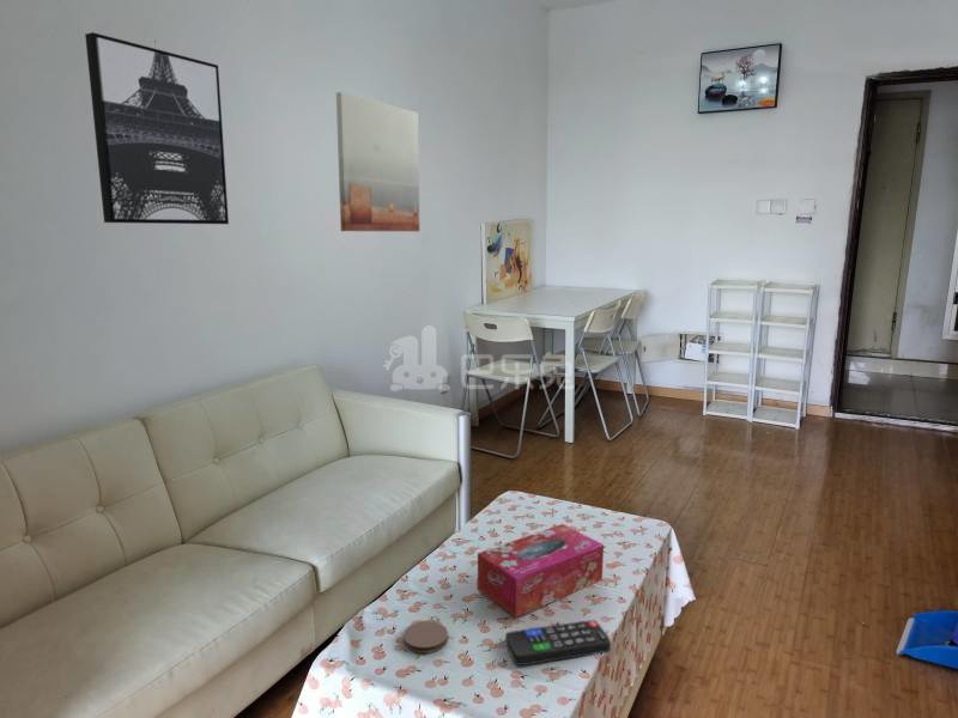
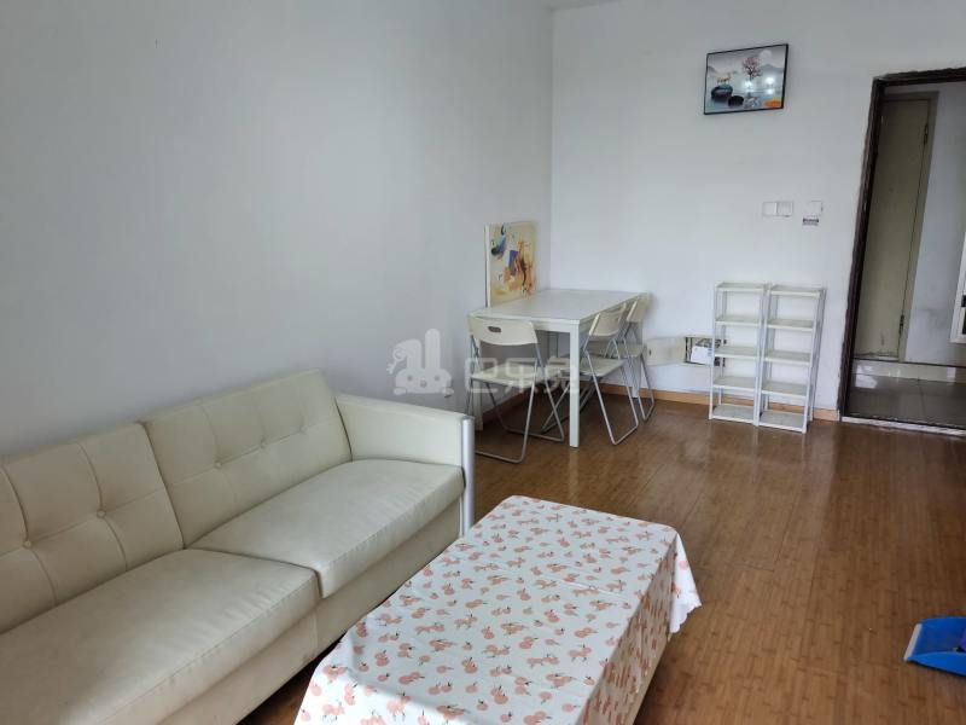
- wall art (381, 168)
- remote control (557, 640)
- tissue box (540, 566)
- coaster (425, 635)
- wall art (164, 139)
